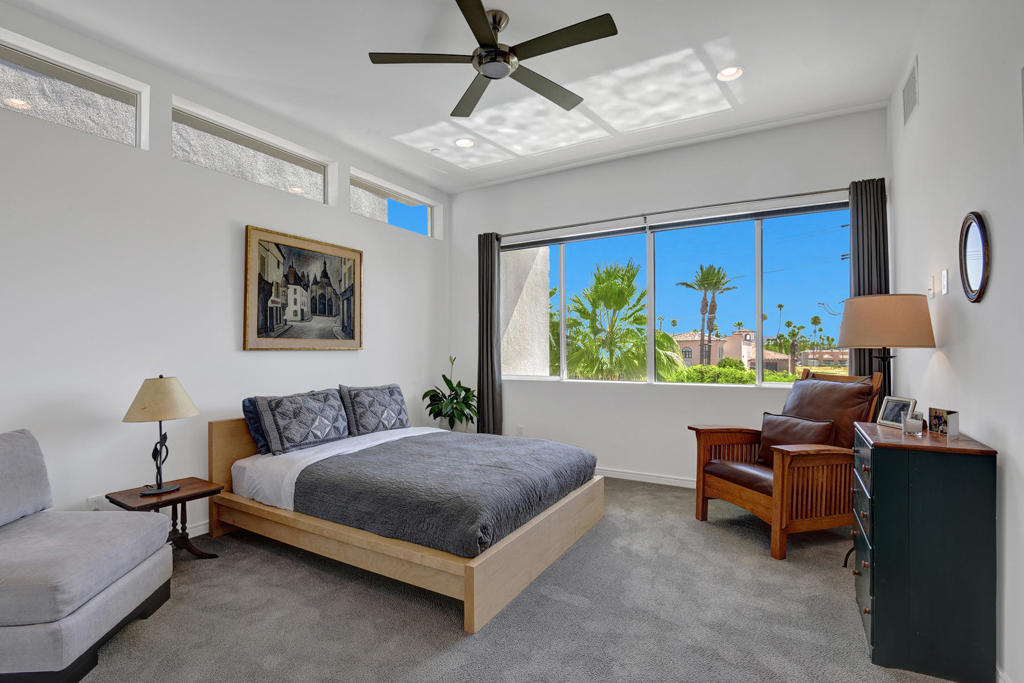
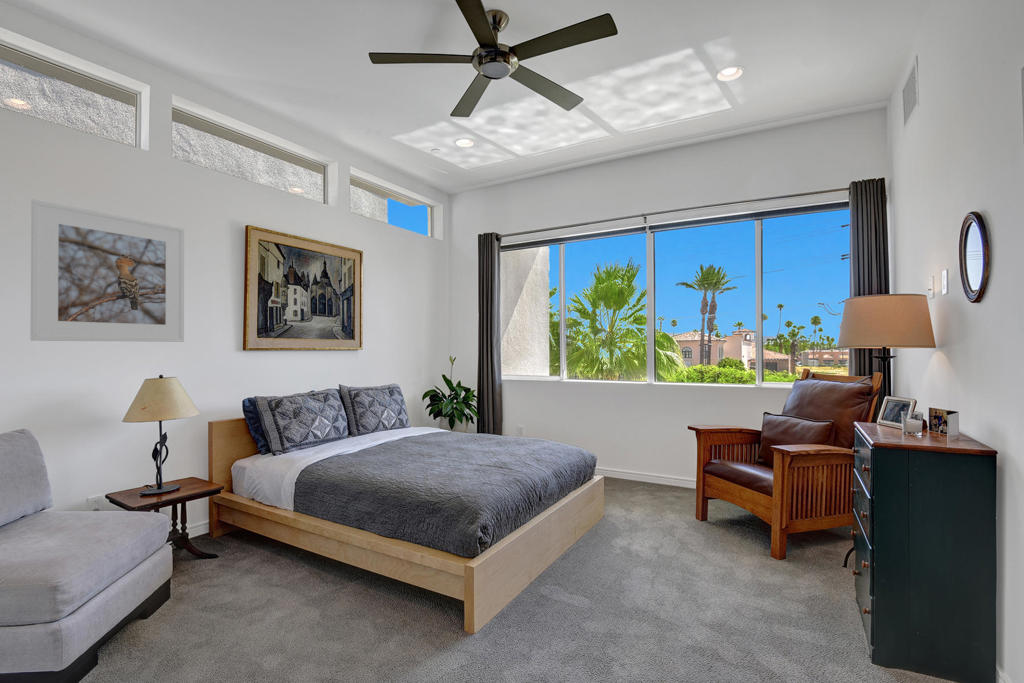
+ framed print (115, 278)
